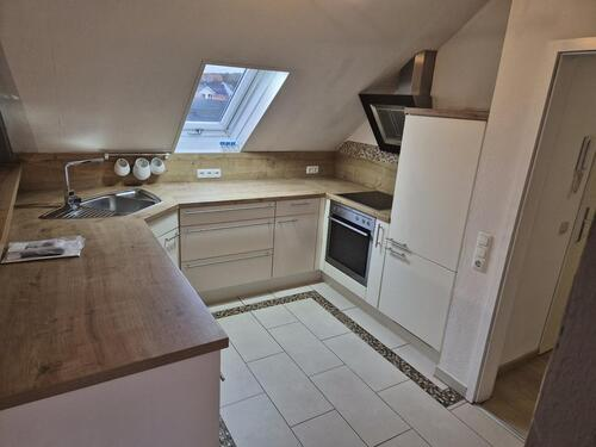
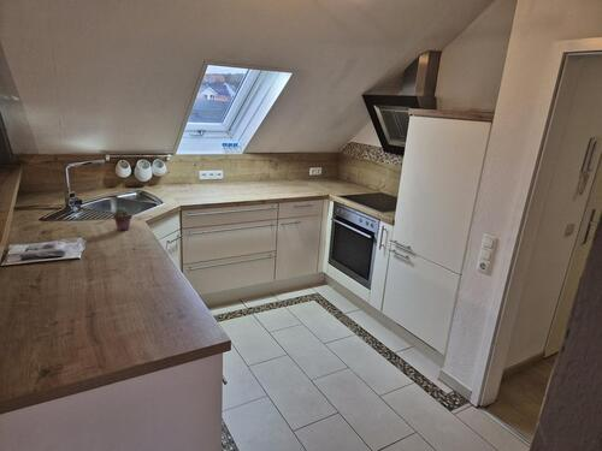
+ potted succulent (123, 218)
